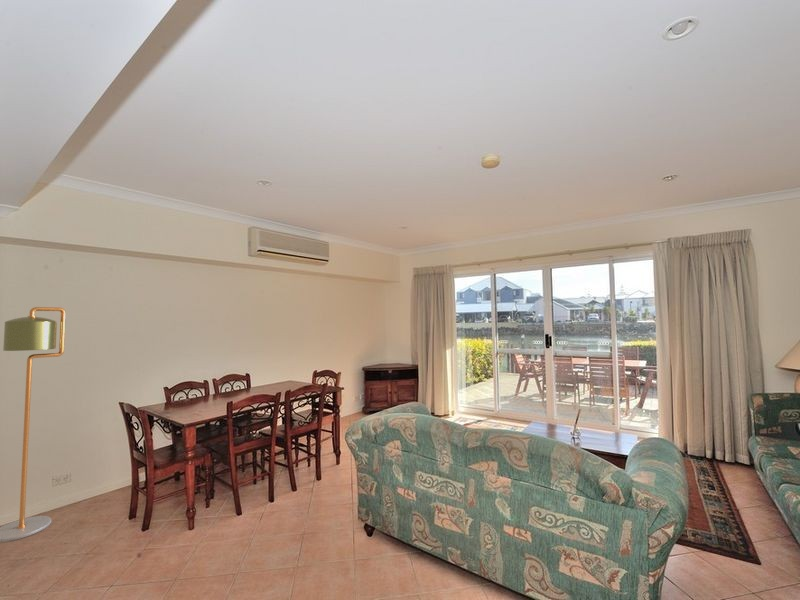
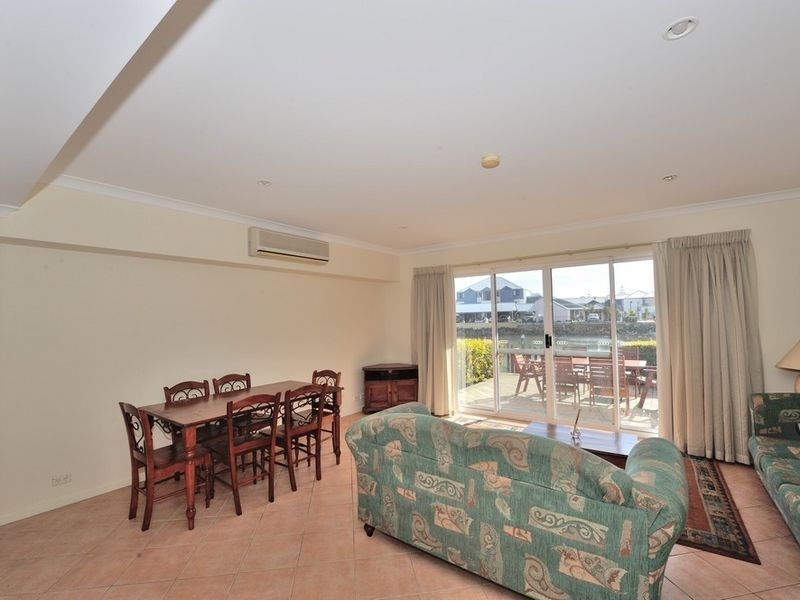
- floor lamp (29, 415)
